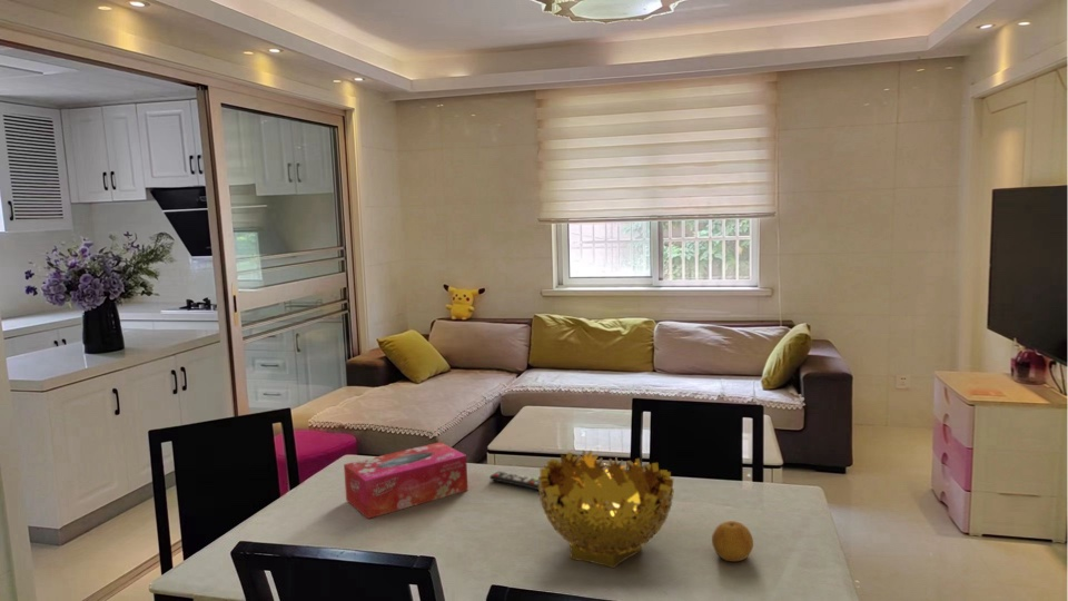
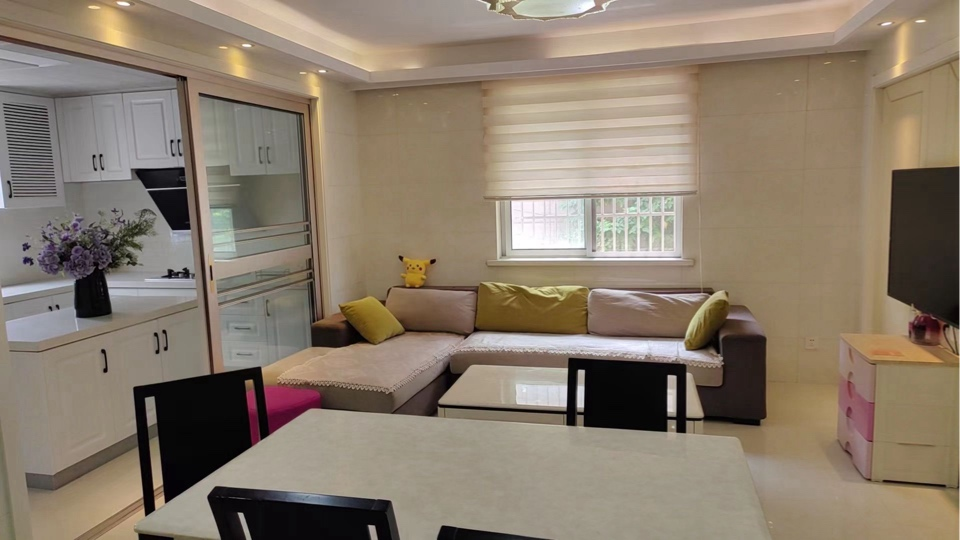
- remote control (527, 482)
- fruit (732, 541)
- tissue box (406, 477)
- decorative bowl (605, 510)
